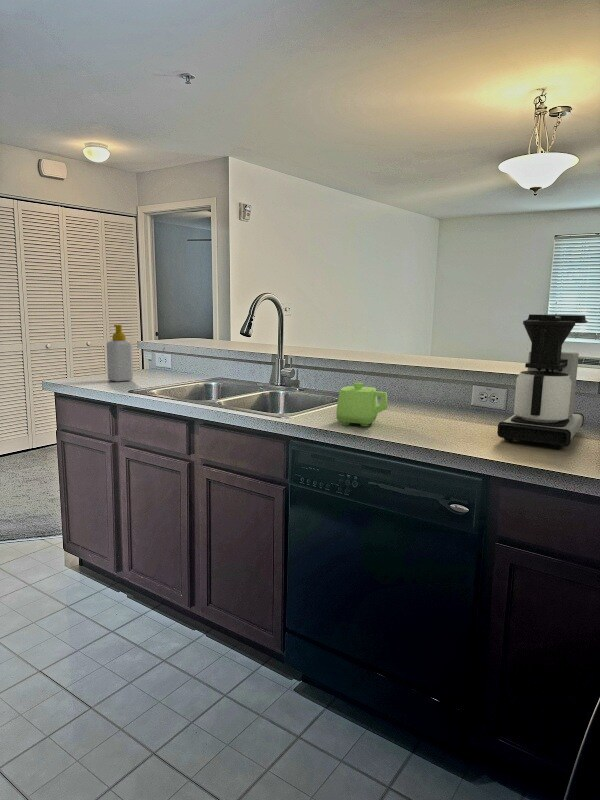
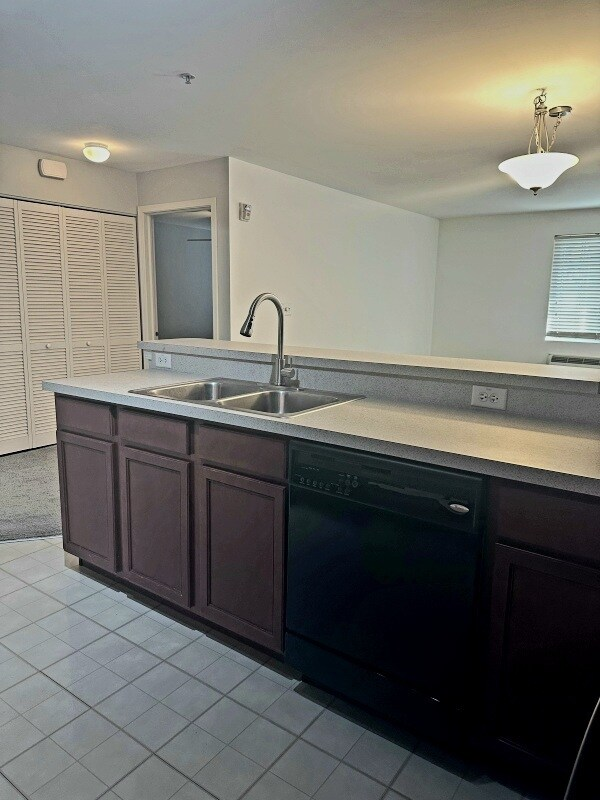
- teapot (364, 402)
- soap bottle (119, 352)
- coffee maker (546, 376)
